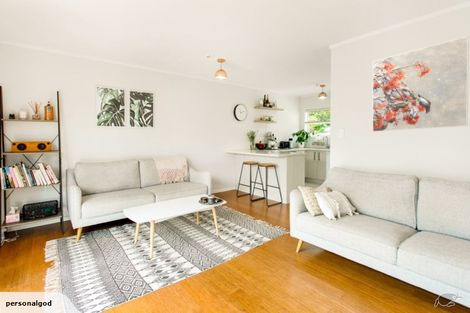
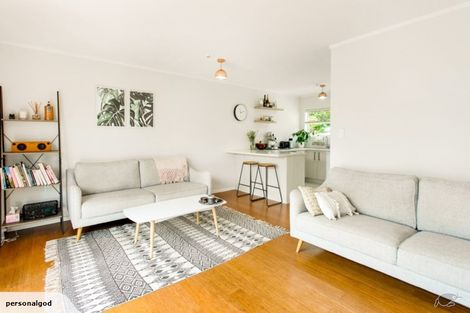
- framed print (414, 89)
